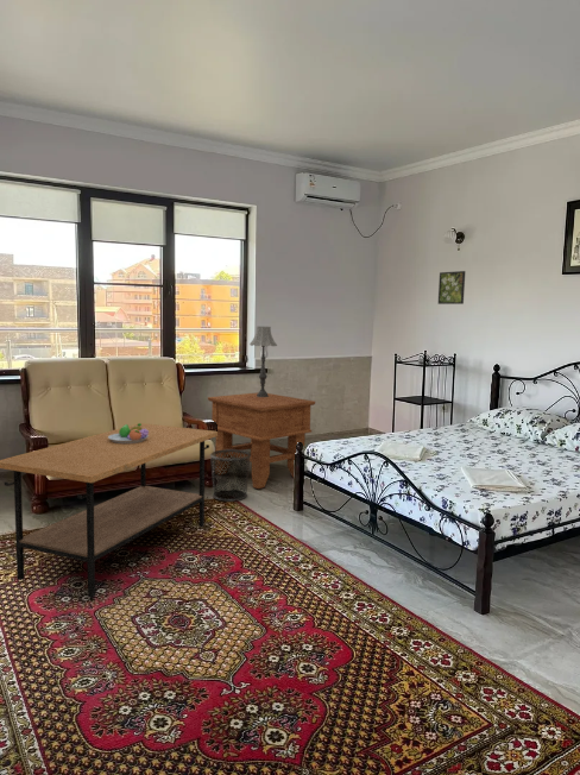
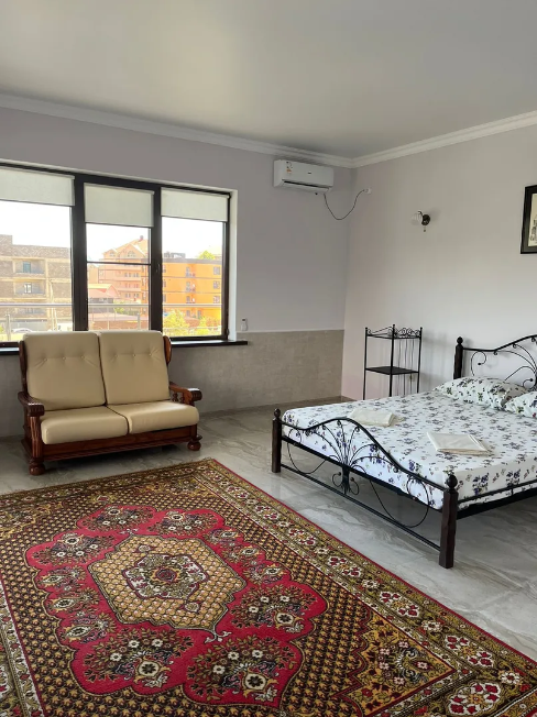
- side table (260, 437)
- waste bin (229, 474)
- fruit bowl (128, 431)
- table lamp (263, 361)
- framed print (450, 288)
- coffee table (121, 497)
